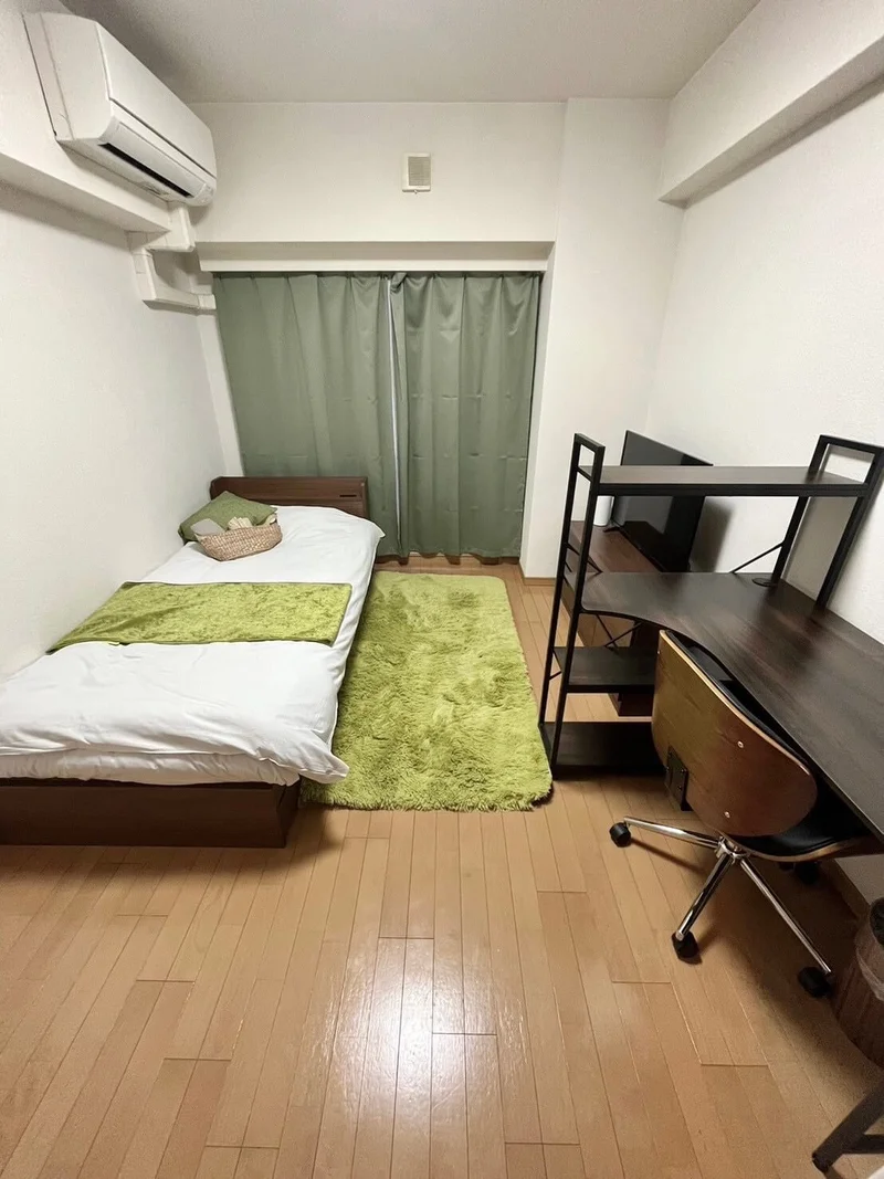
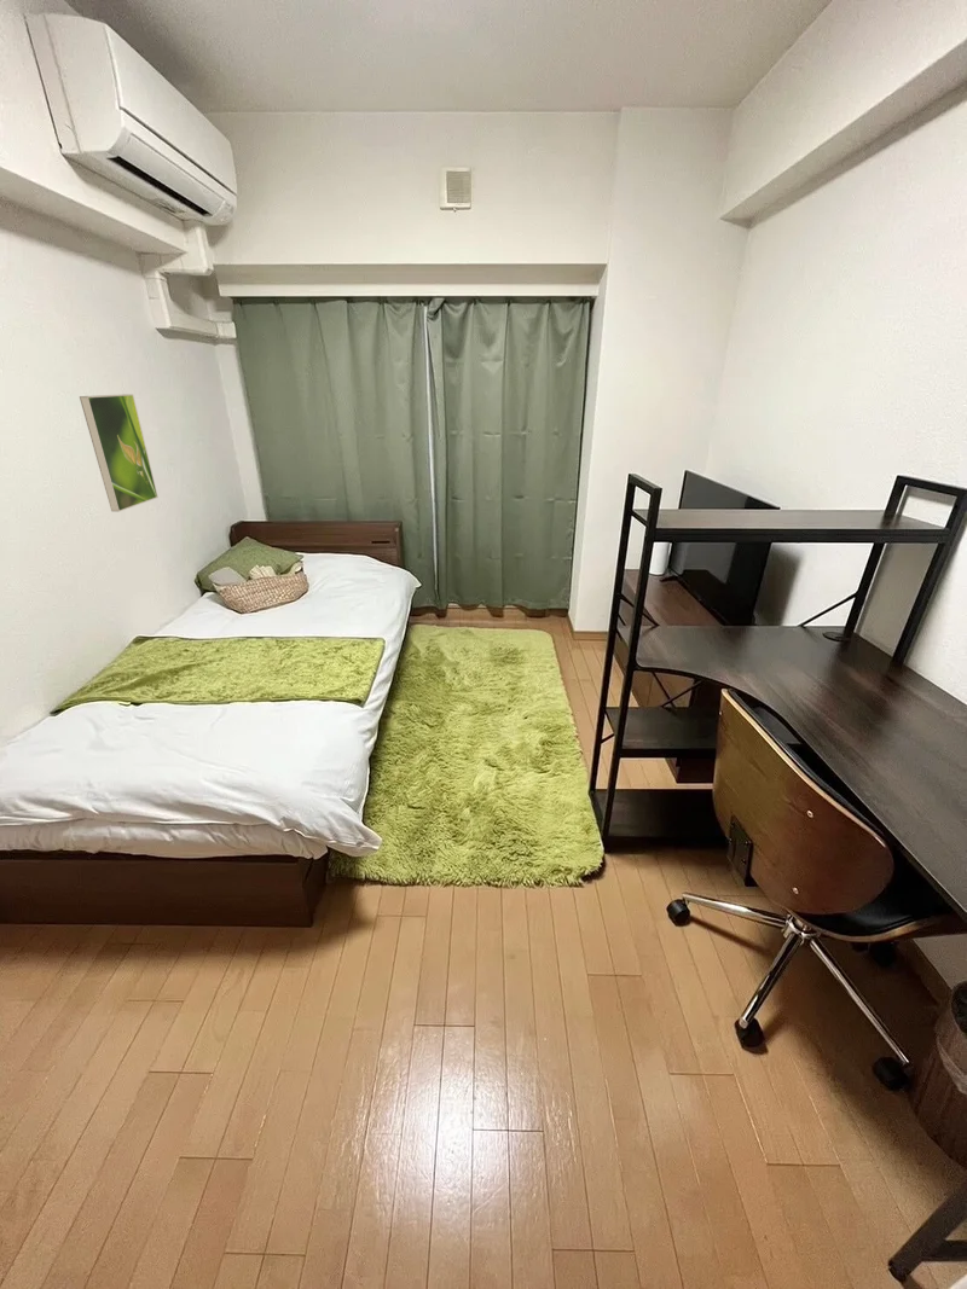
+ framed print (122, 452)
